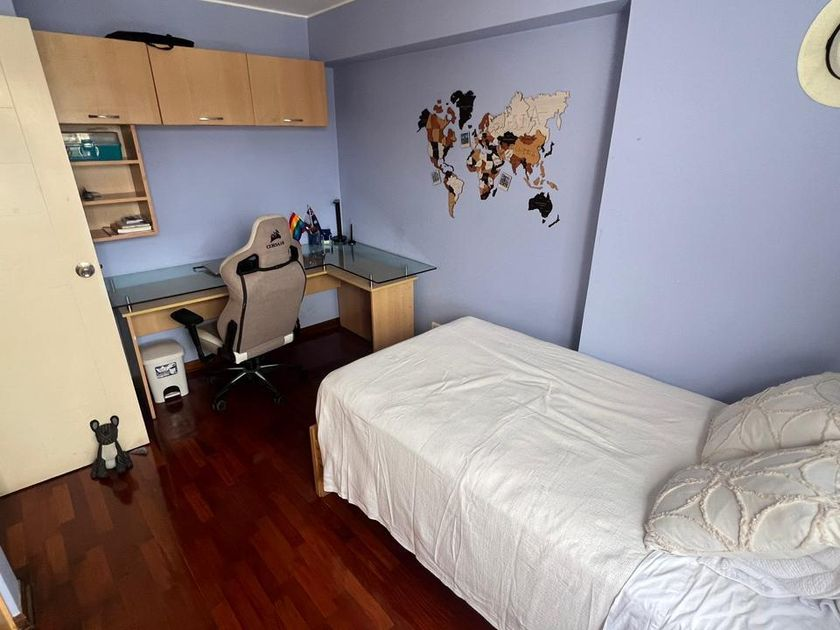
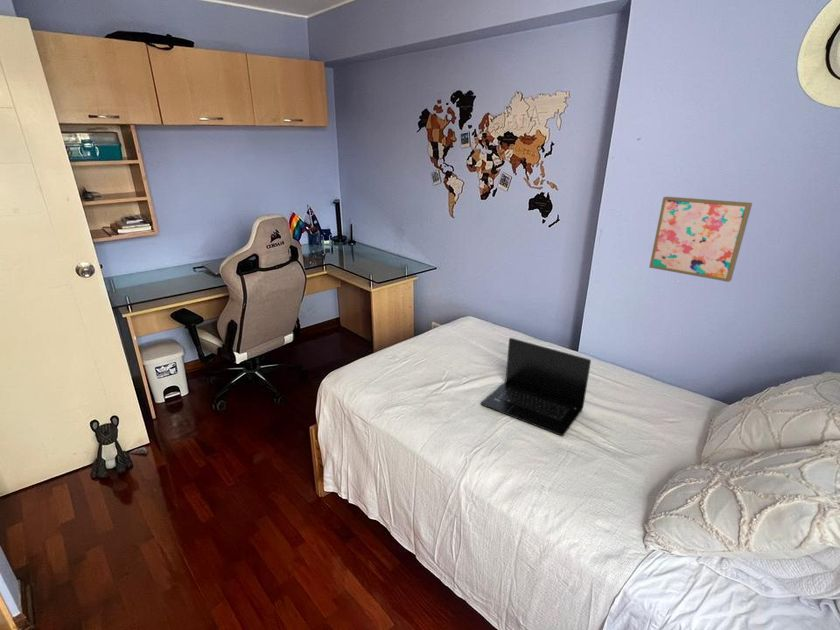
+ wall art (696, 237)
+ laptop (534, 383)
